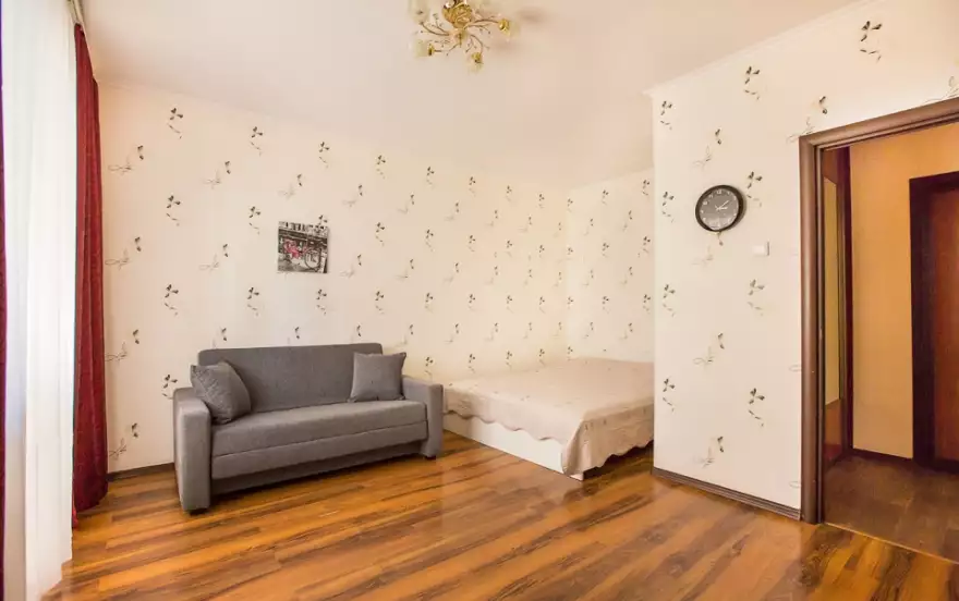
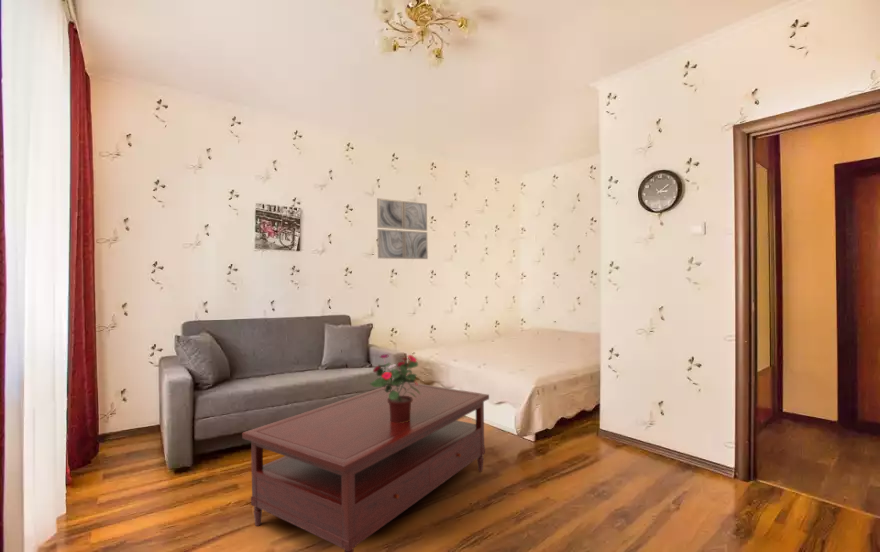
+ wall art (403, 231)
+ coffee table (381, 453)
+ potted flower (395, 388)
